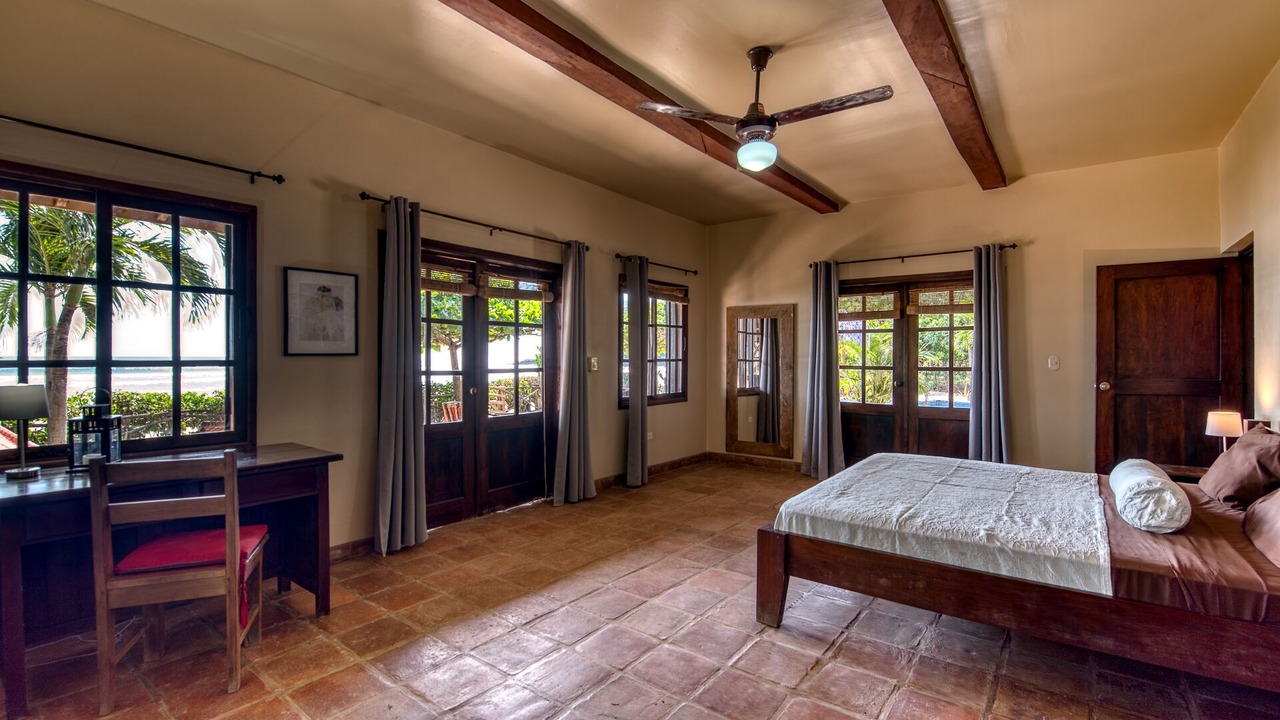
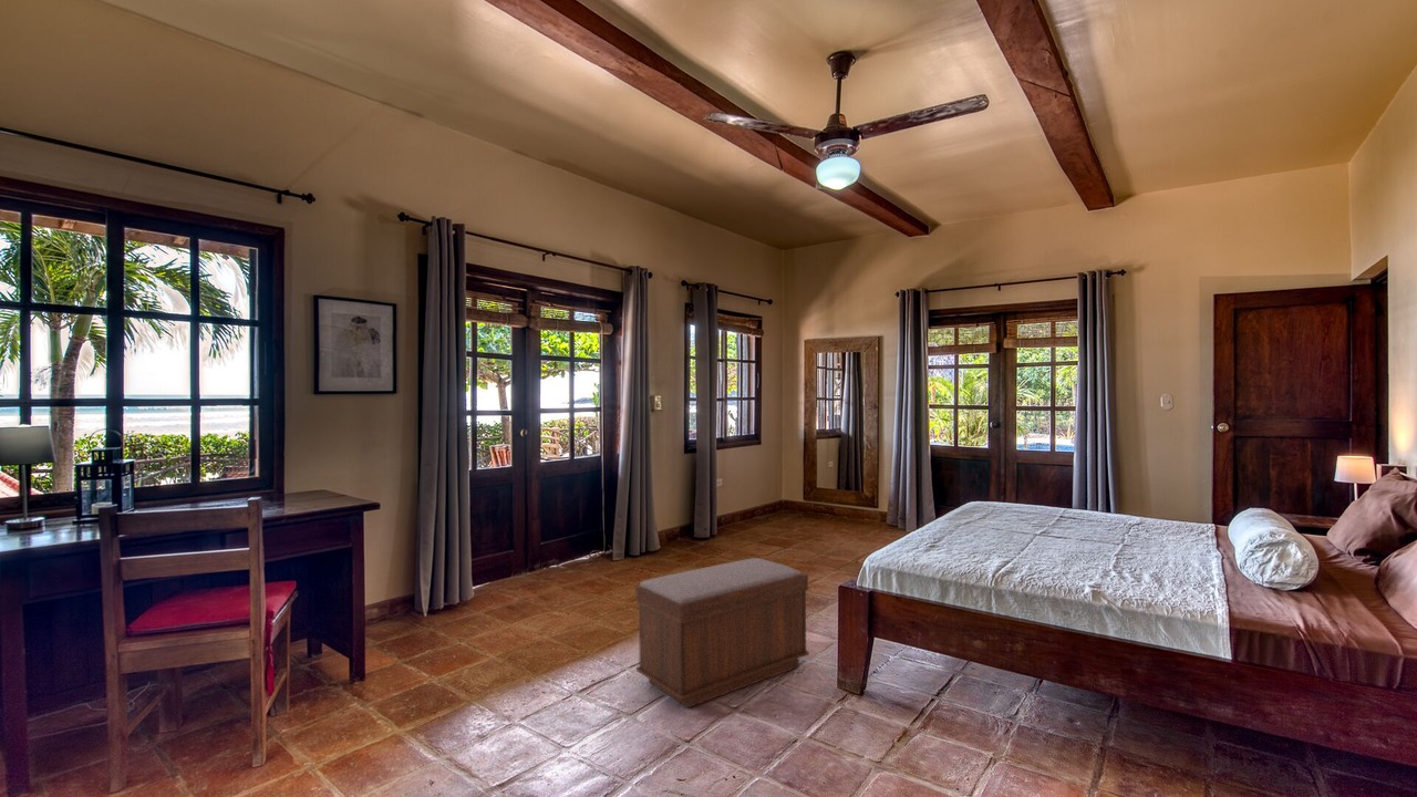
+ bench (724, 623)
